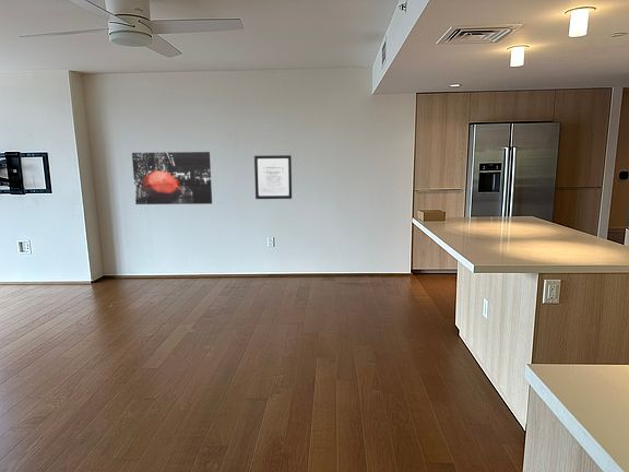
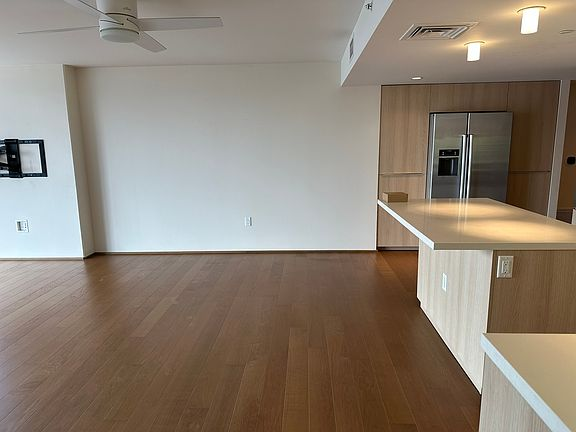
- wall art (273, 177)
- wall art (171, 178)
